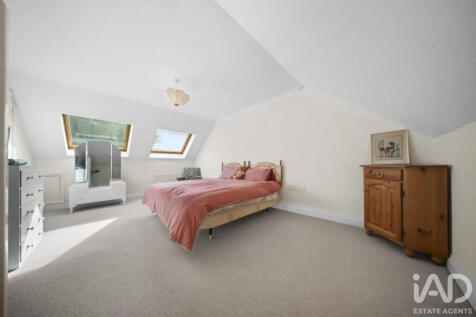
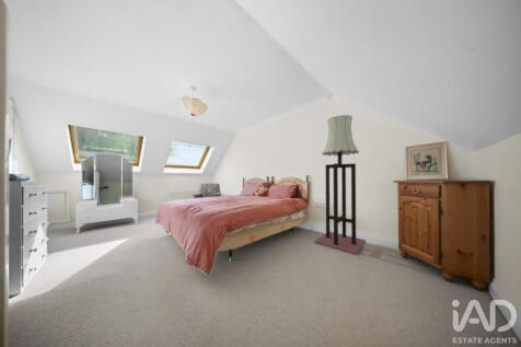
+ floor lamp (341, 181)
